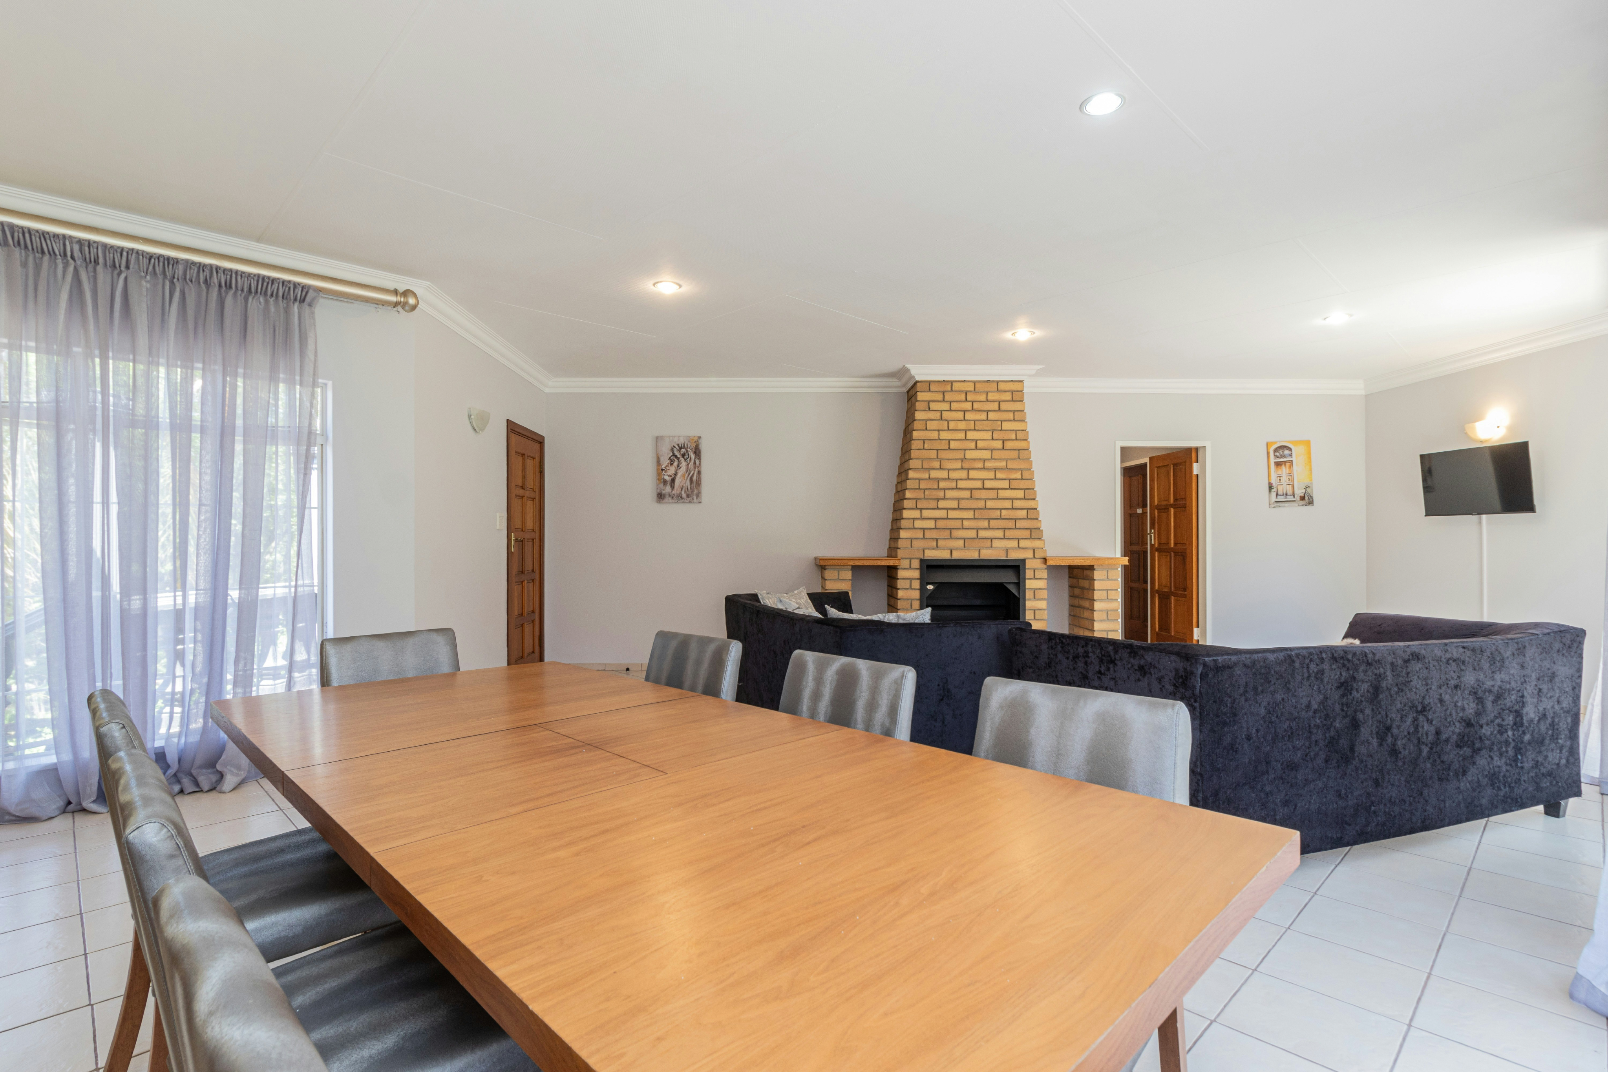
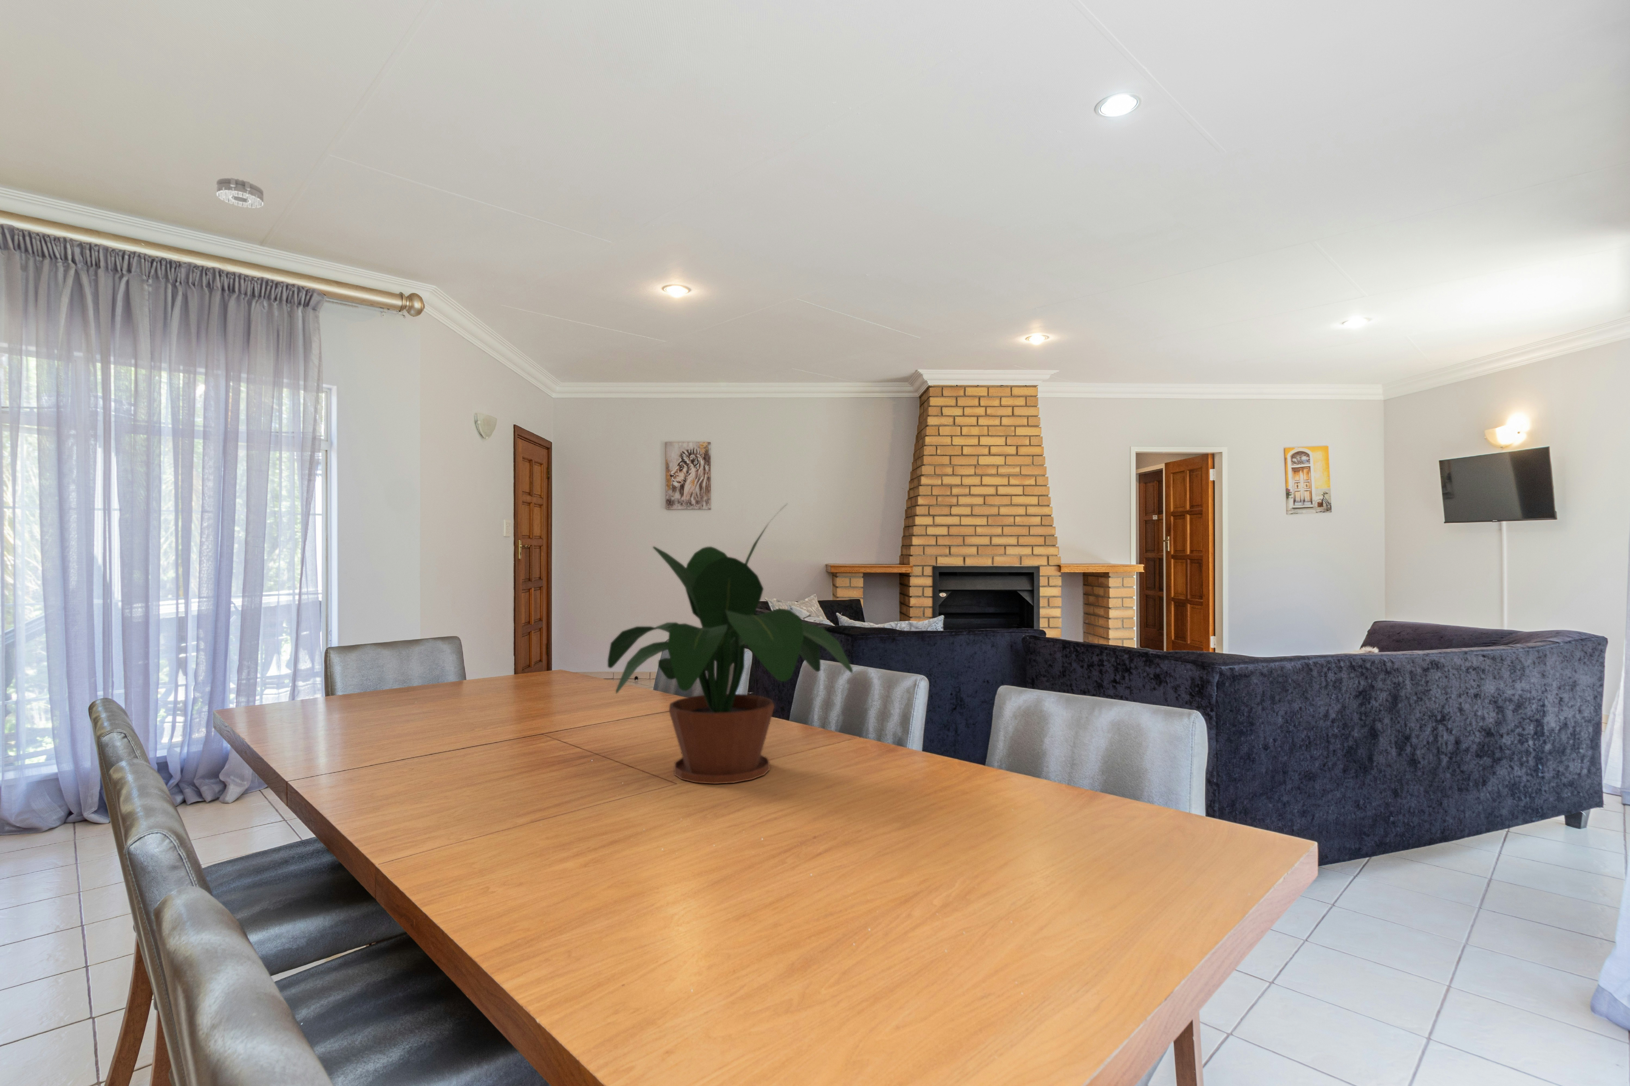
+ smoke detector (240, 192)
+ potted plant (723, 636)
